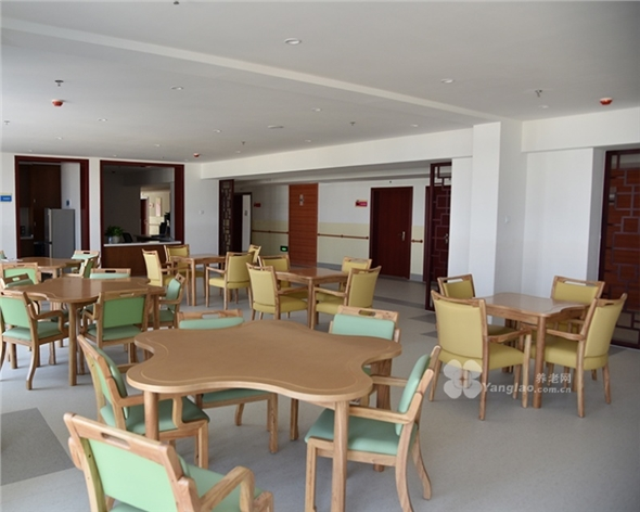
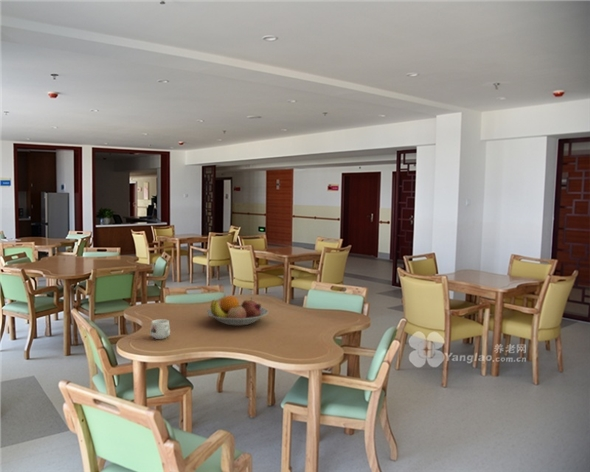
+ mug (161, 329)
+ fruit bowl (237, 309)
